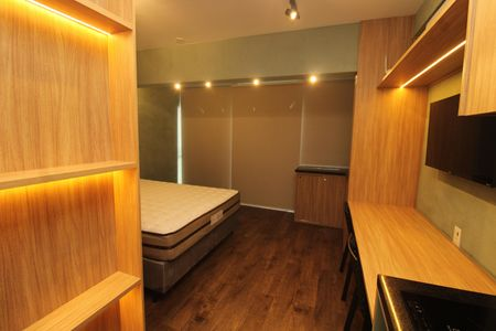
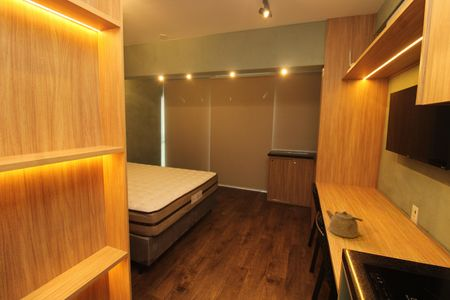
+ kettle (341, 220)
